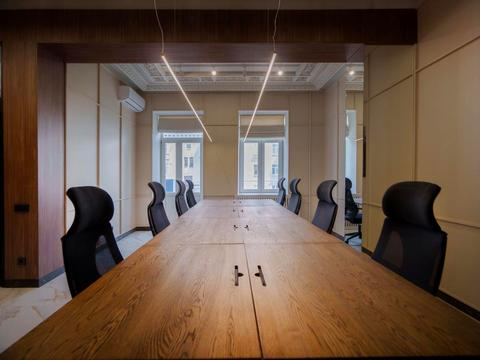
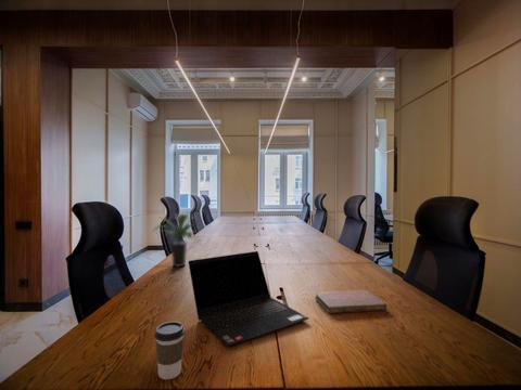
+ coffee cup (169, 350)
+ laptop computer (245, 289)
+ potted plant (178, 238)
+ notebook (348, 300)
